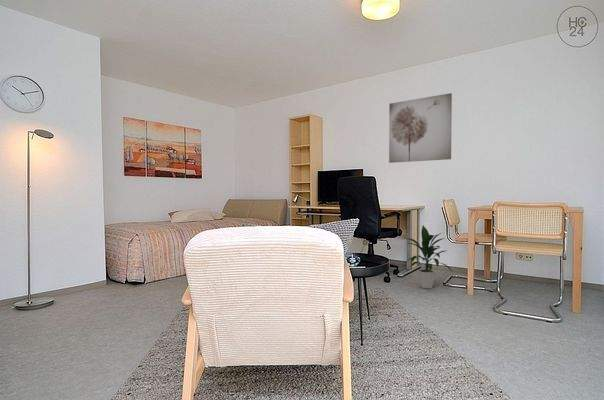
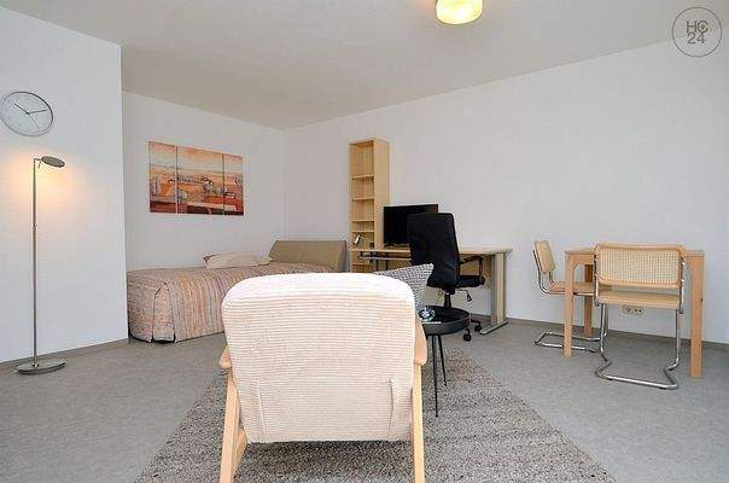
- indoor plant (428, 256)
- wall art (418, 130)
